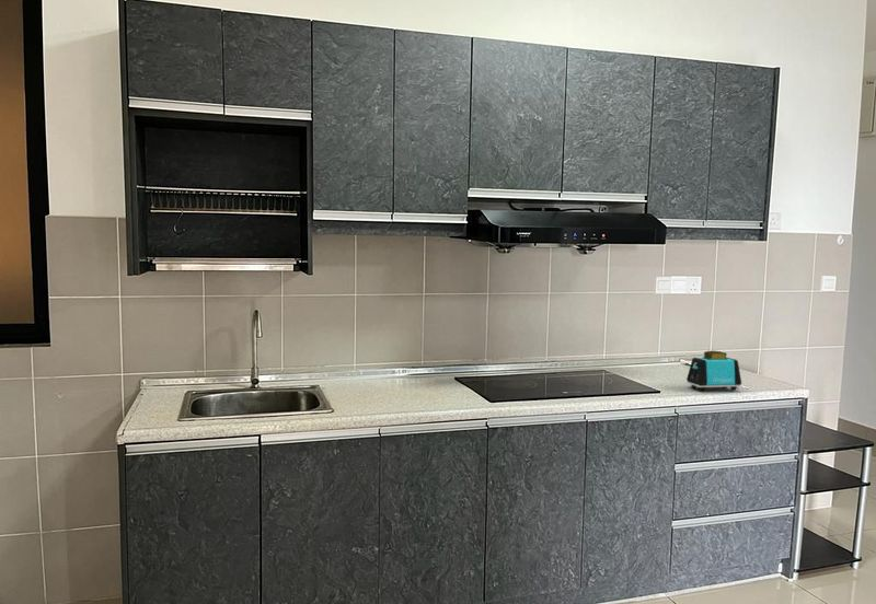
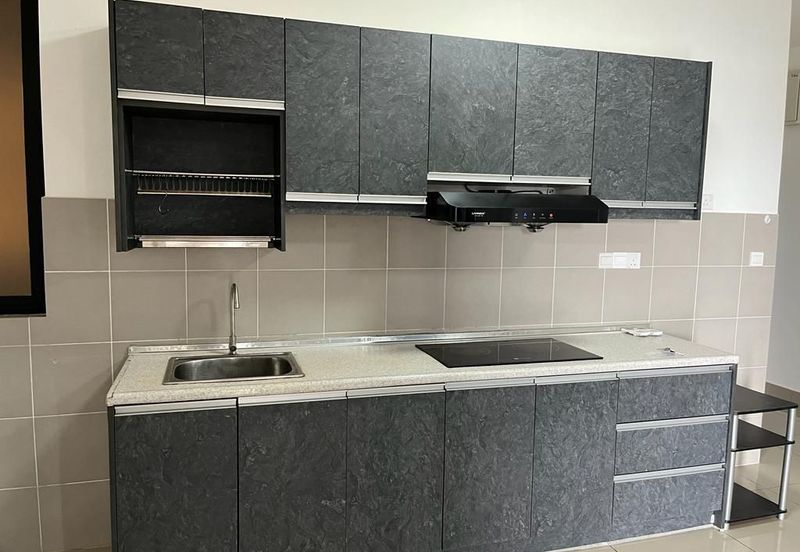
- toaster (714, 370)
